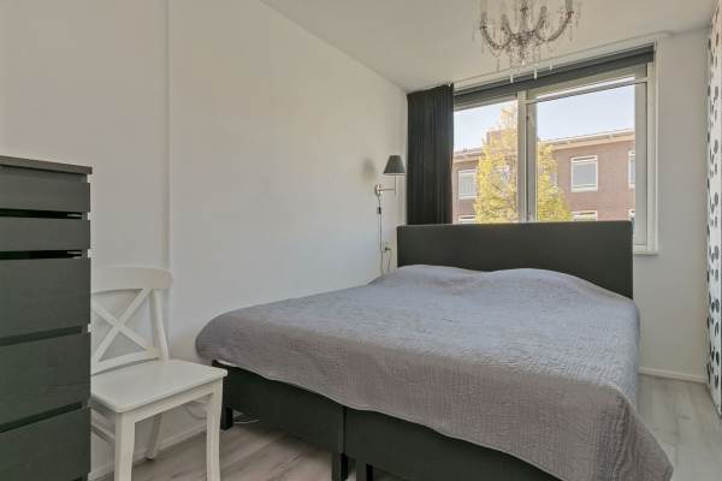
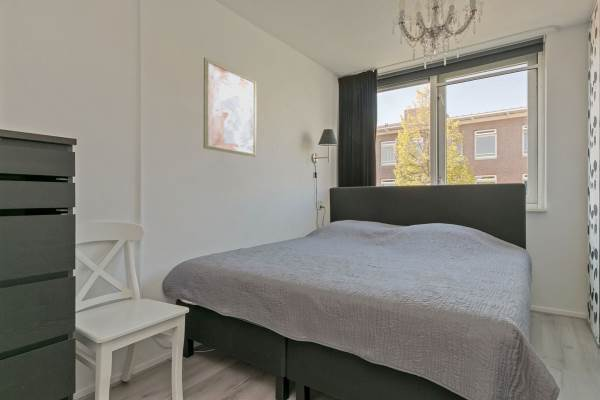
+ wall art (232, 111)
